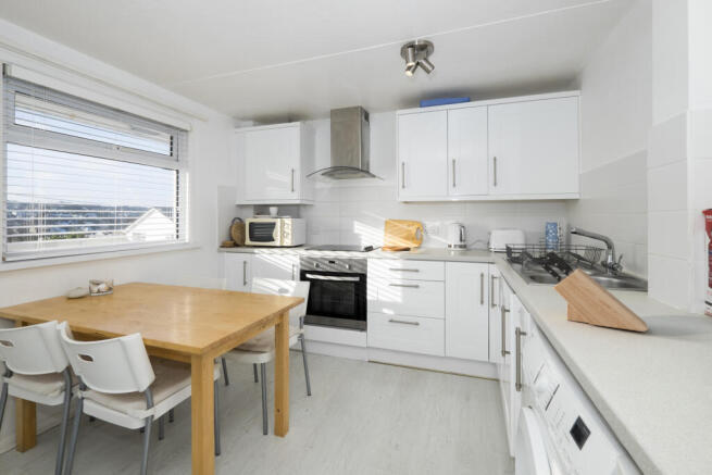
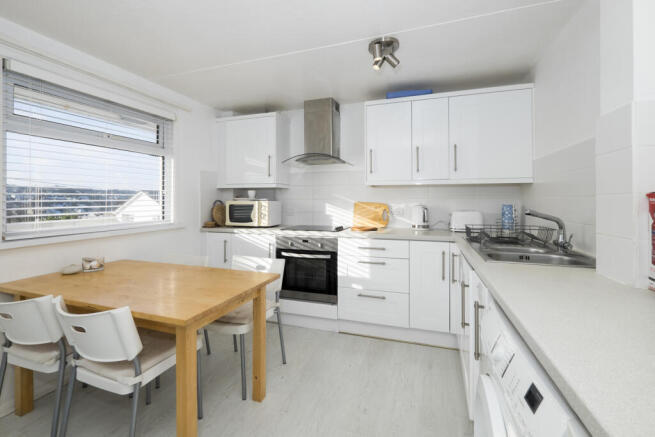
- knife block (589, 286)
